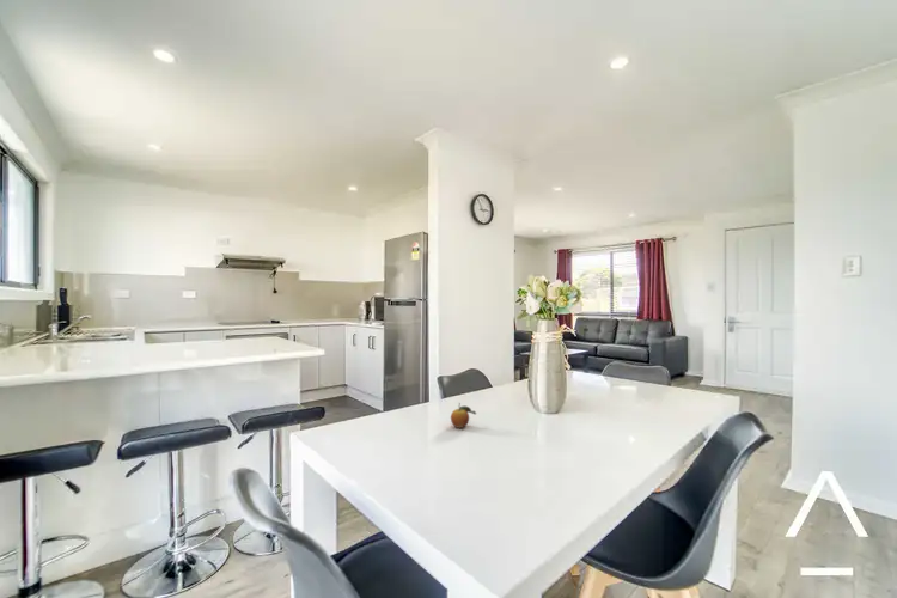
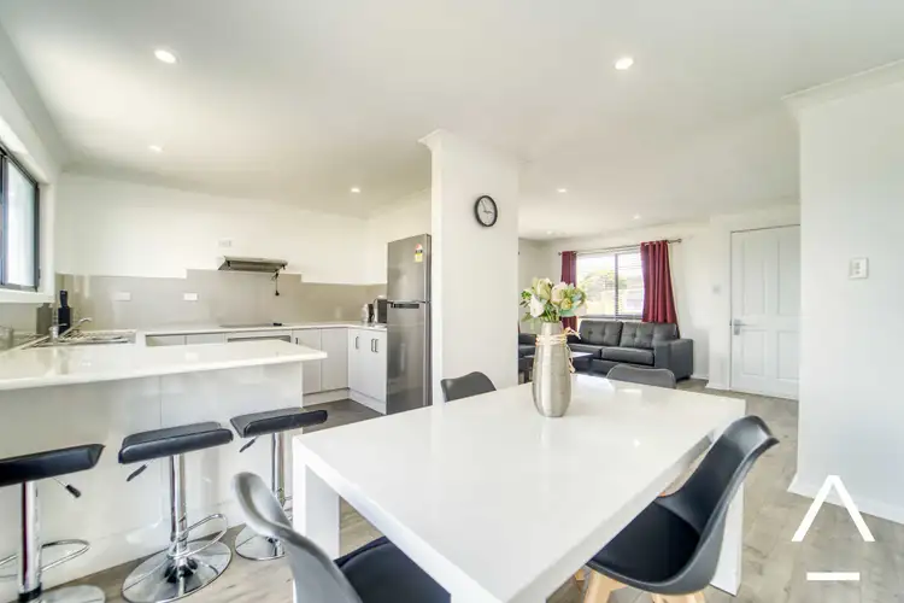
- fruit (464, 414)
